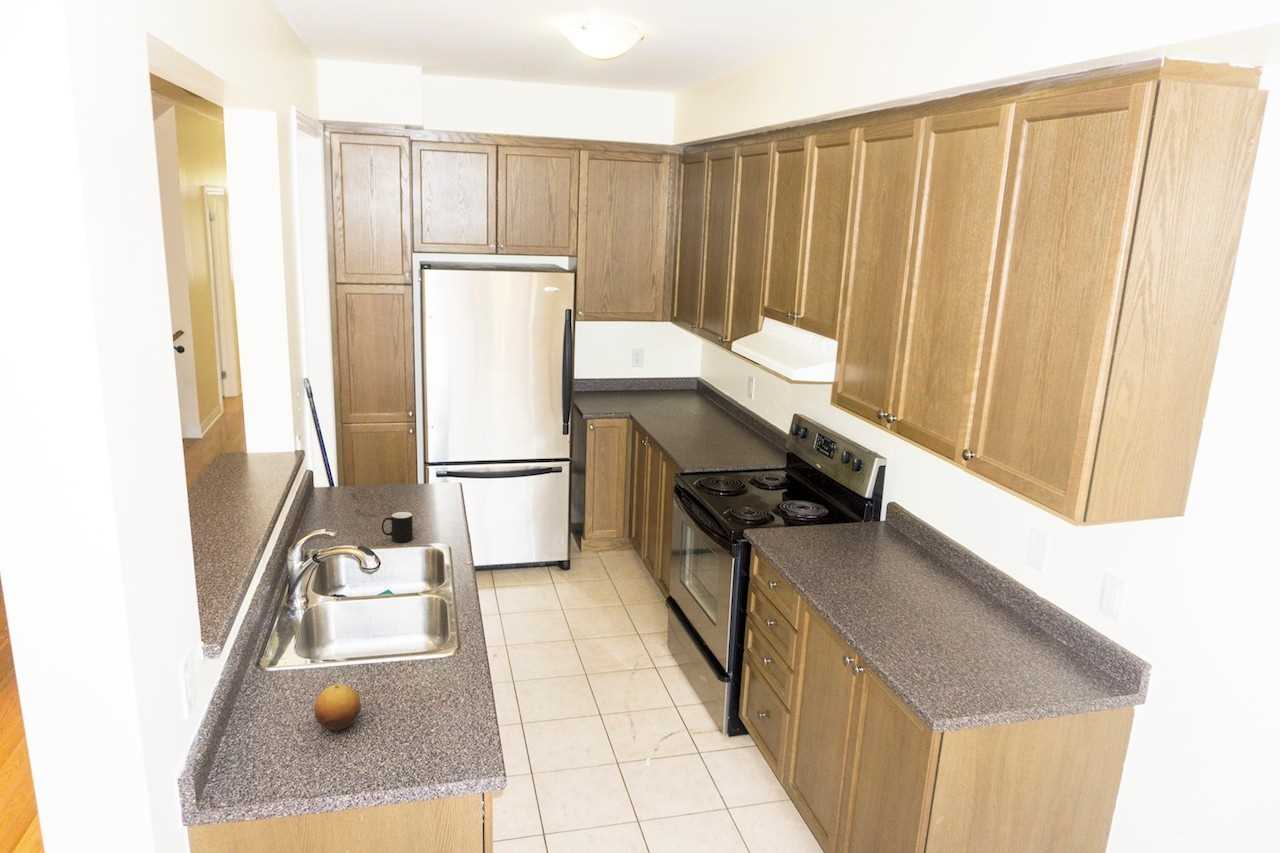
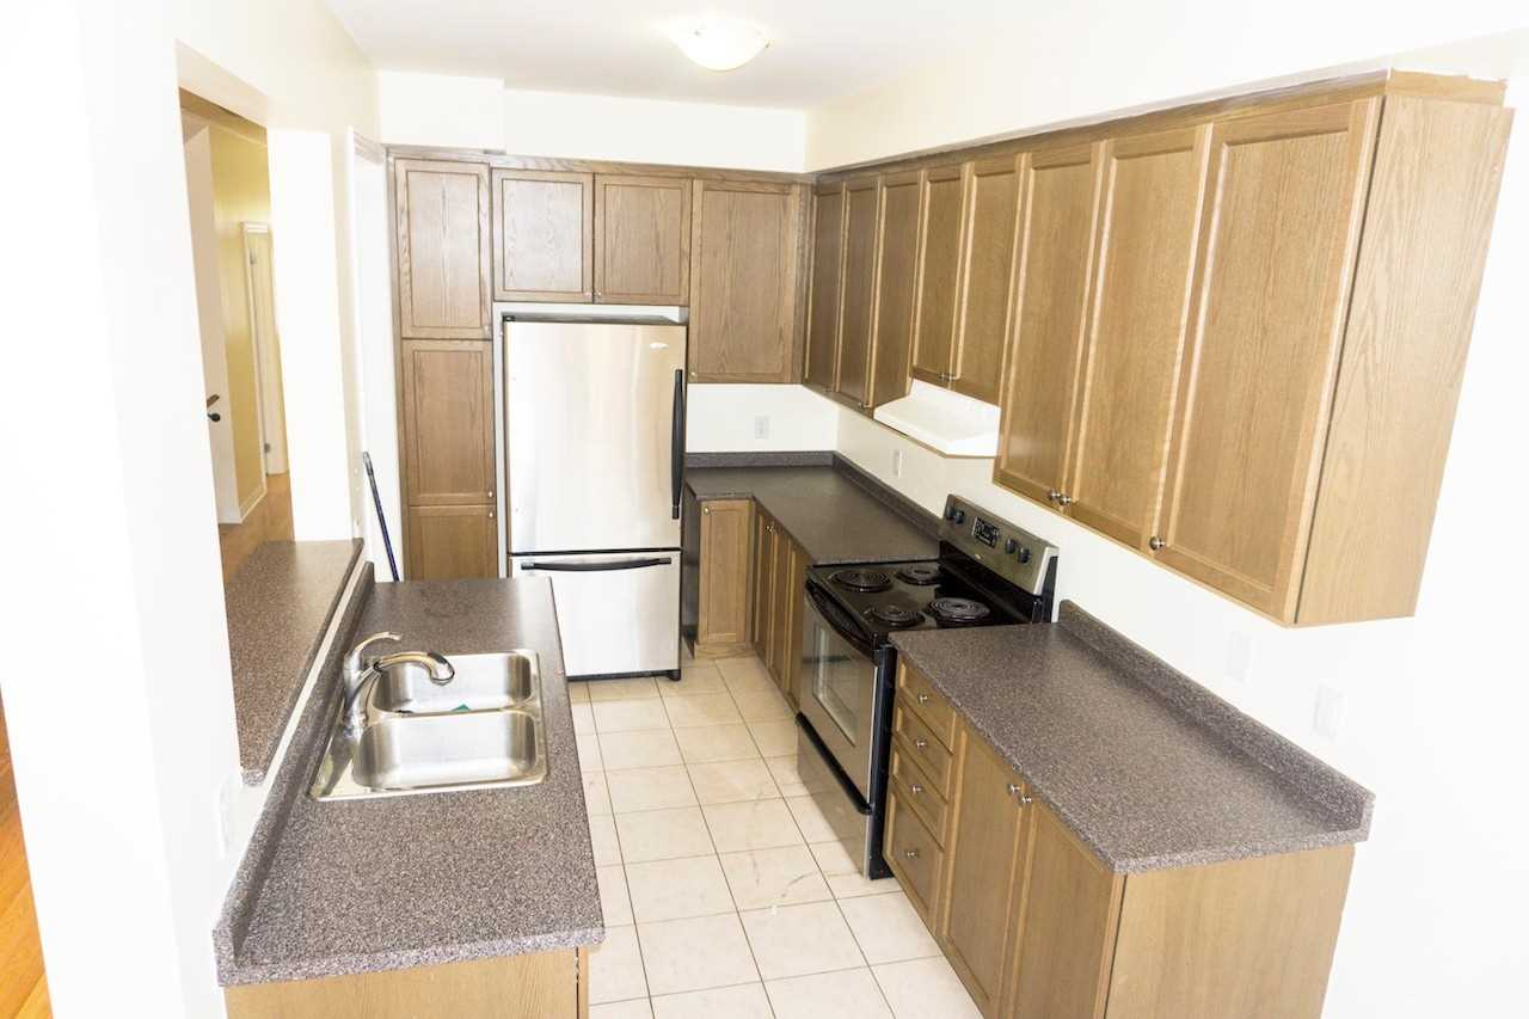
- cup (397, 527)
- fruit (337, 706)
